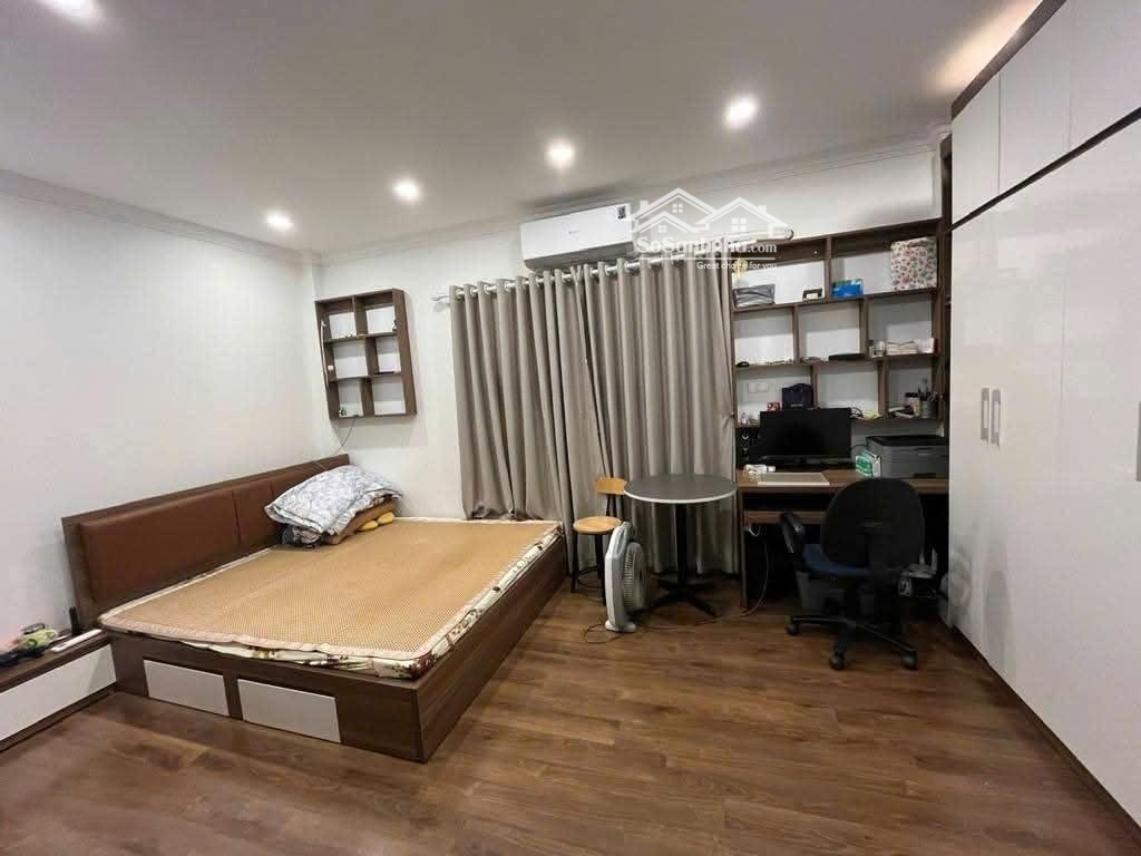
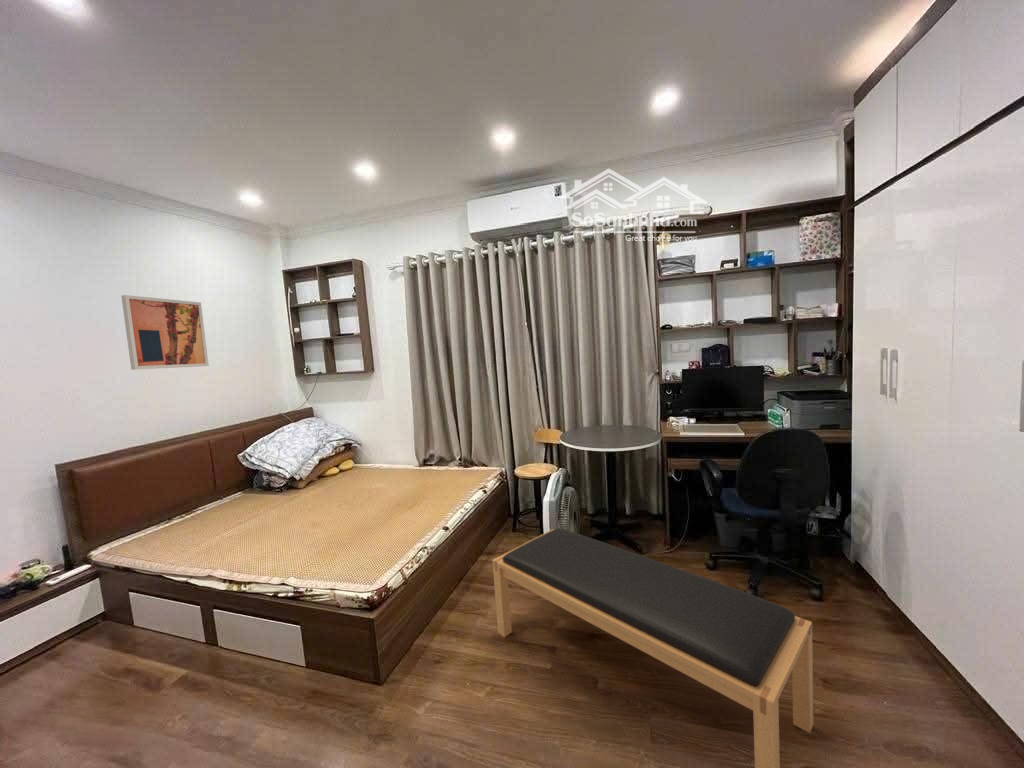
+ bench (627, 623)
+ wall art (168, 333)
